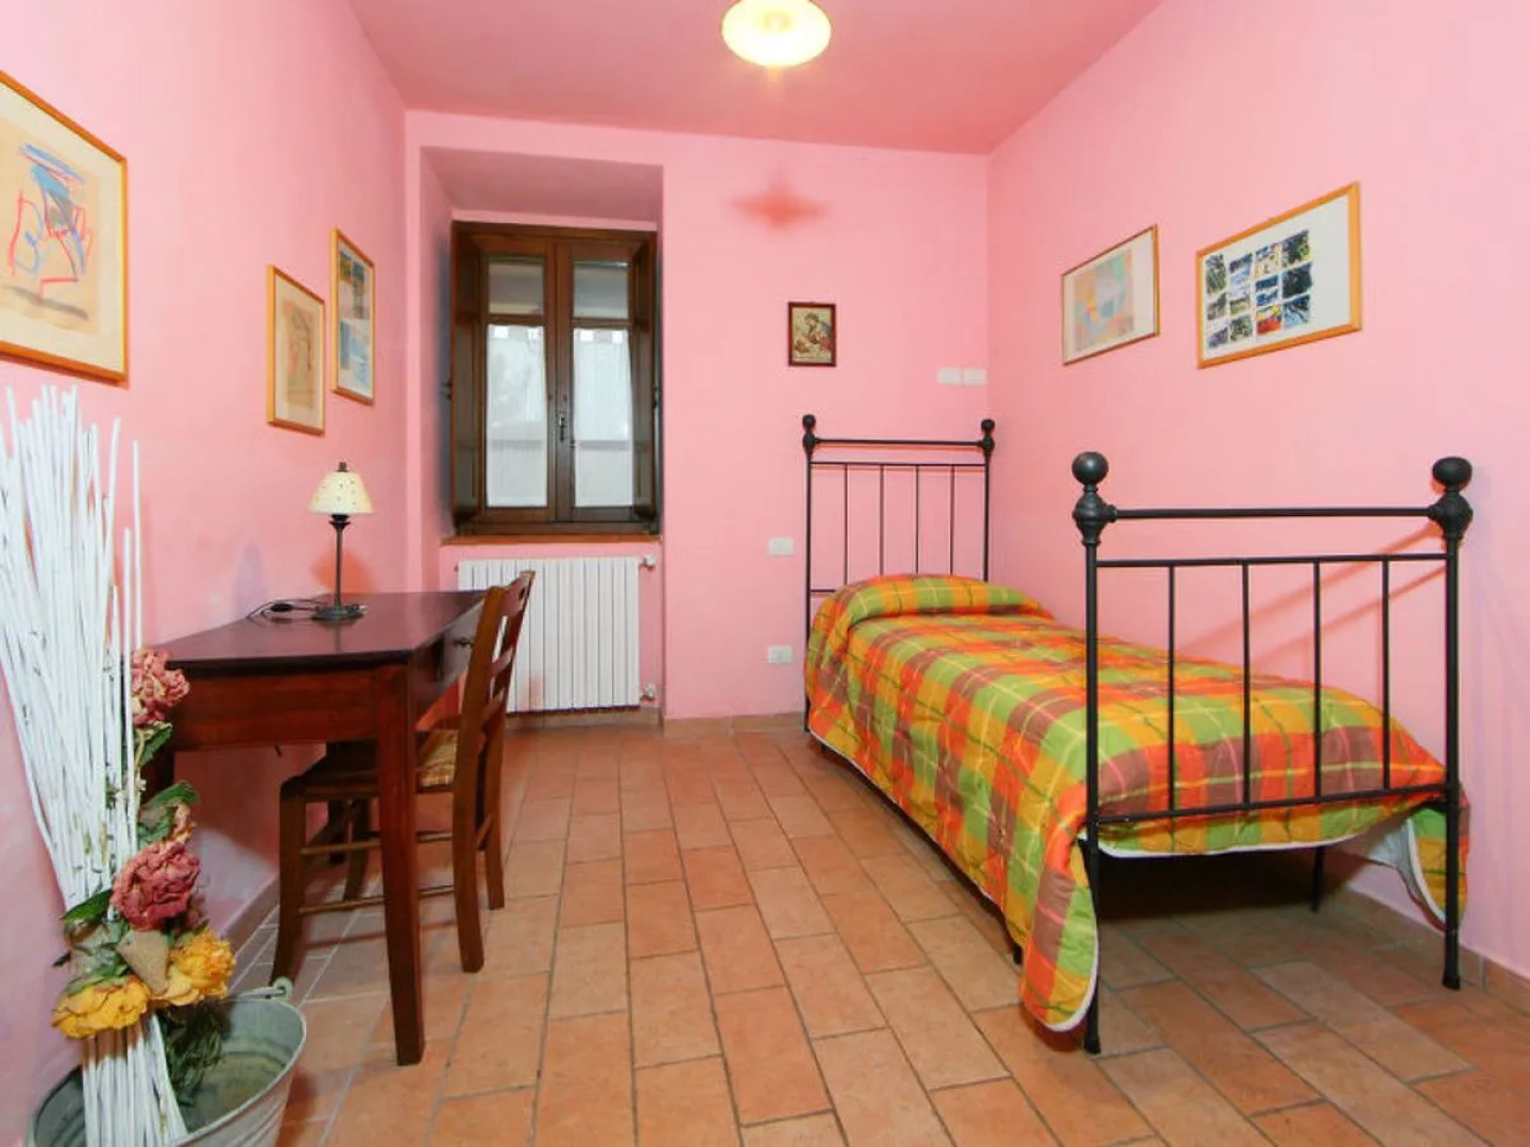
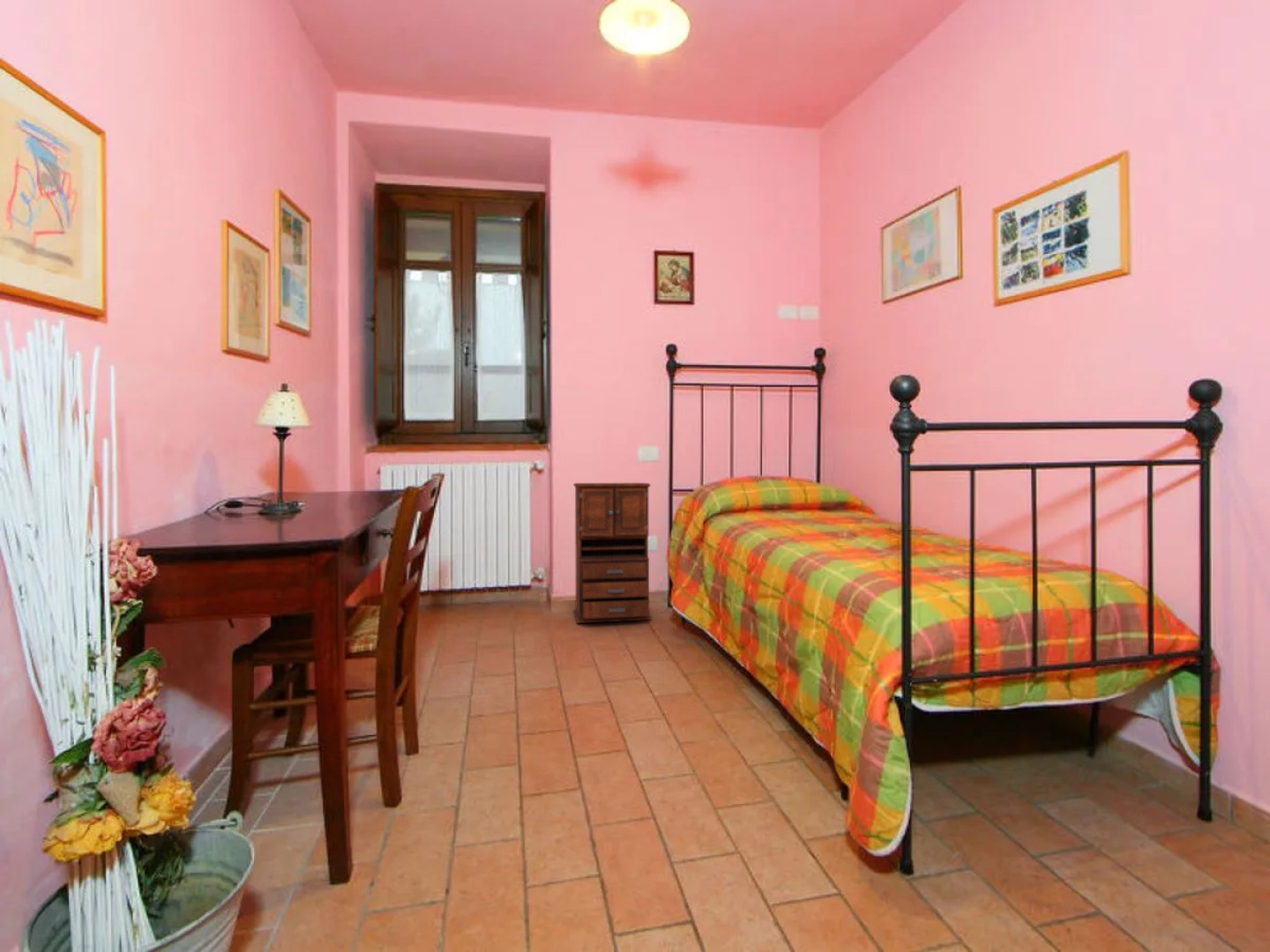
+ chest of drawers (612, 550)
